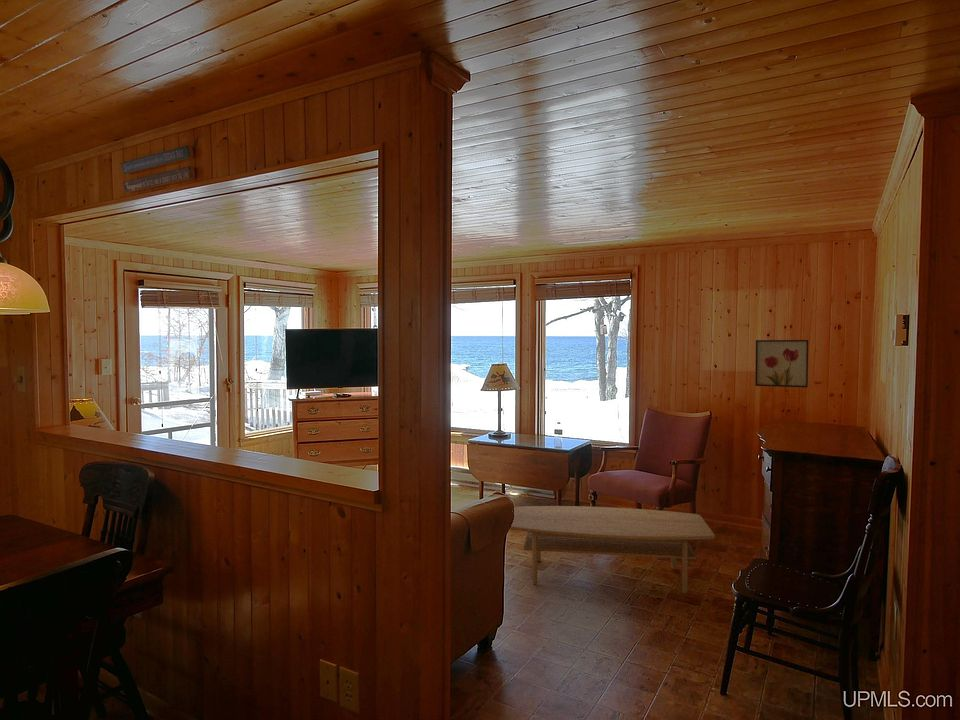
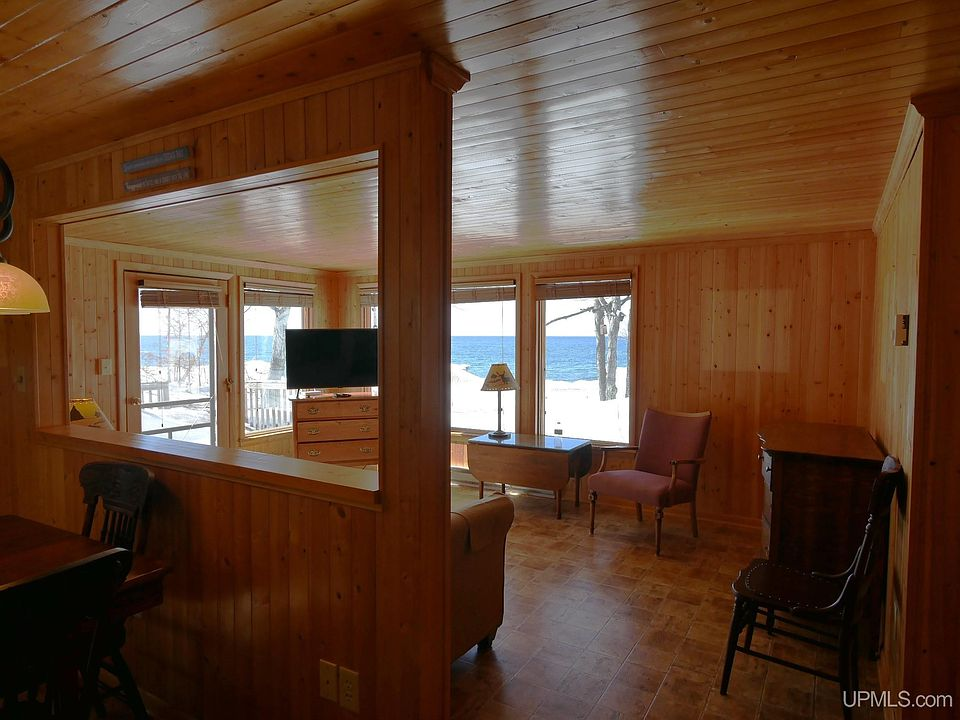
- coffee table (606, 548)
- wall art (781, 363)
